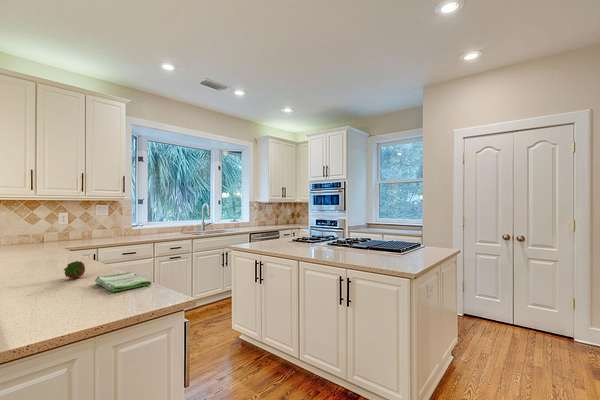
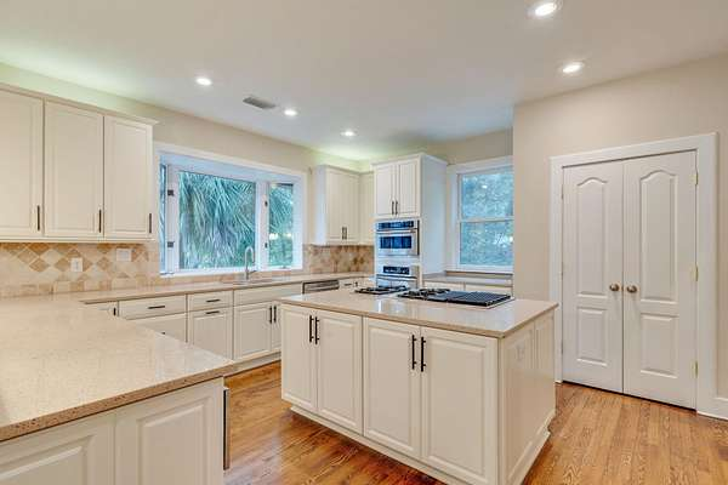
- fruit (75, 269)
- dish towel (123, 280)
